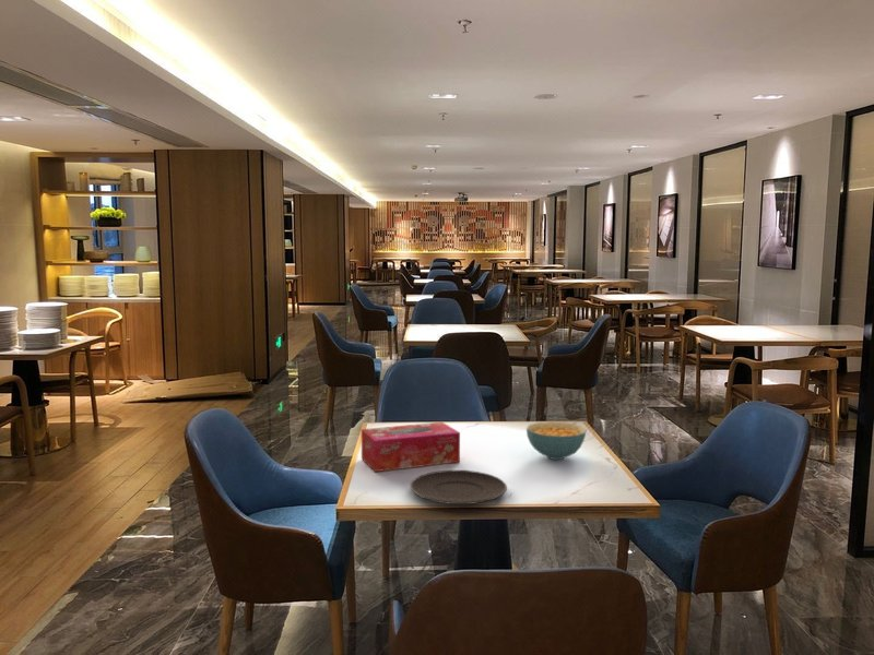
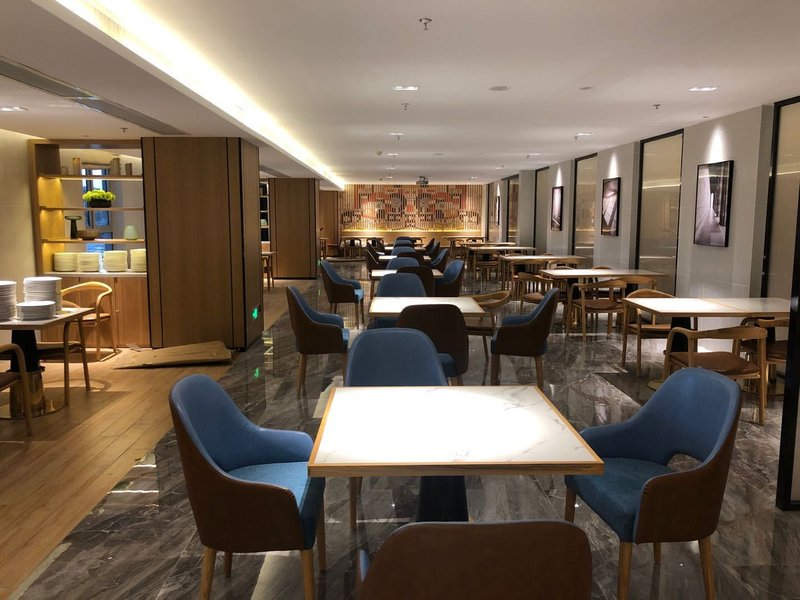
- cereal bowl (555, 442)
- plate (458, 488)
- tissue box (410, 445)
